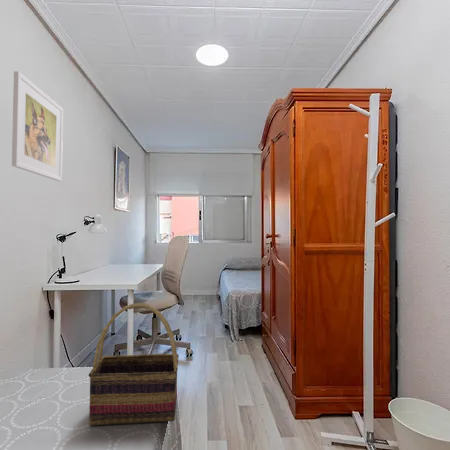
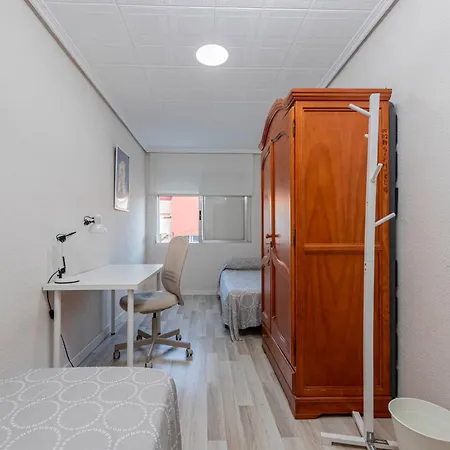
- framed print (41, 133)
- woven basket (137, 356)
